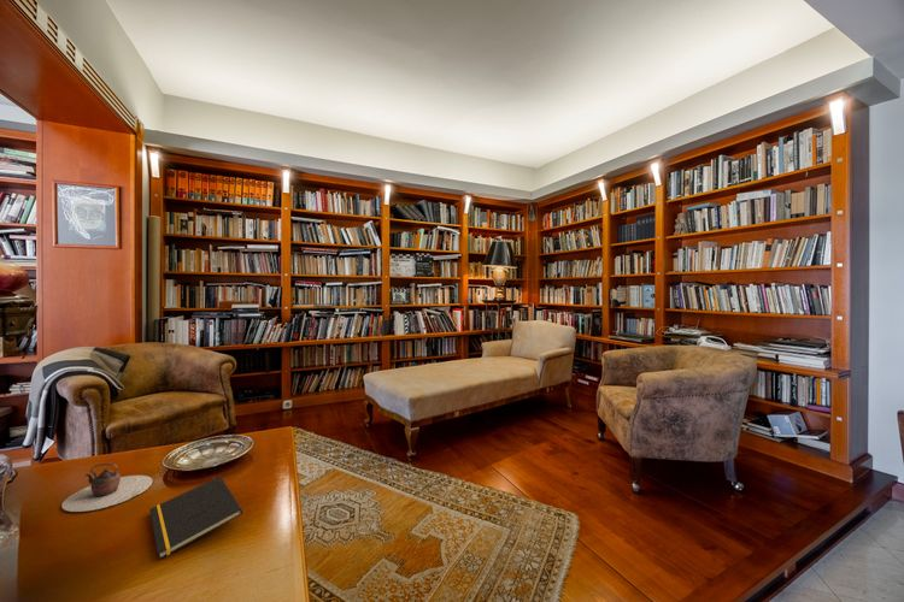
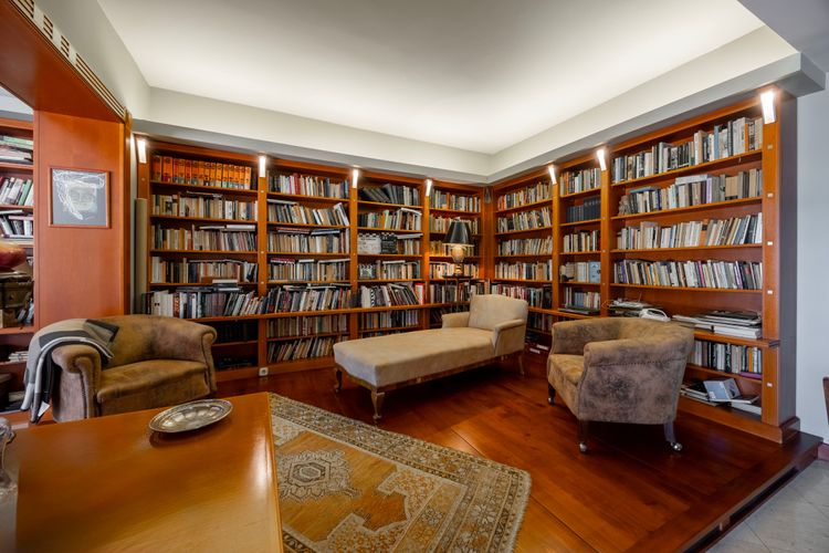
- teapot (110, 477)
- notepad (194, 510)
